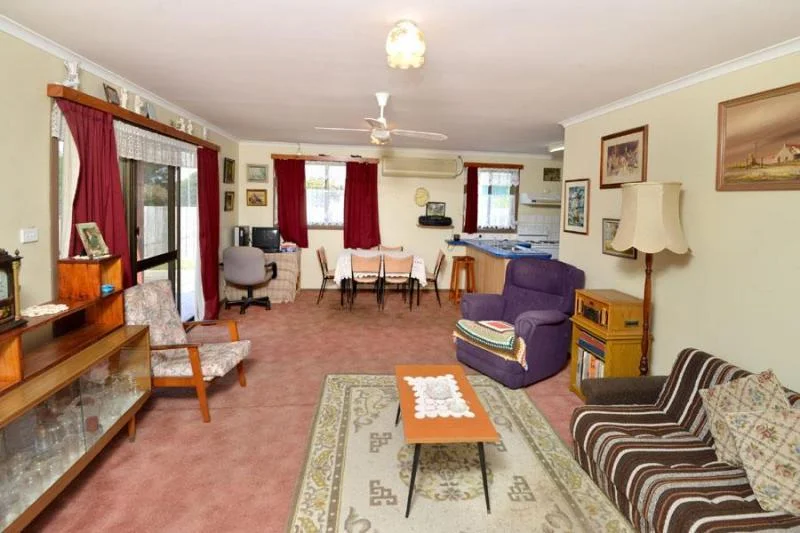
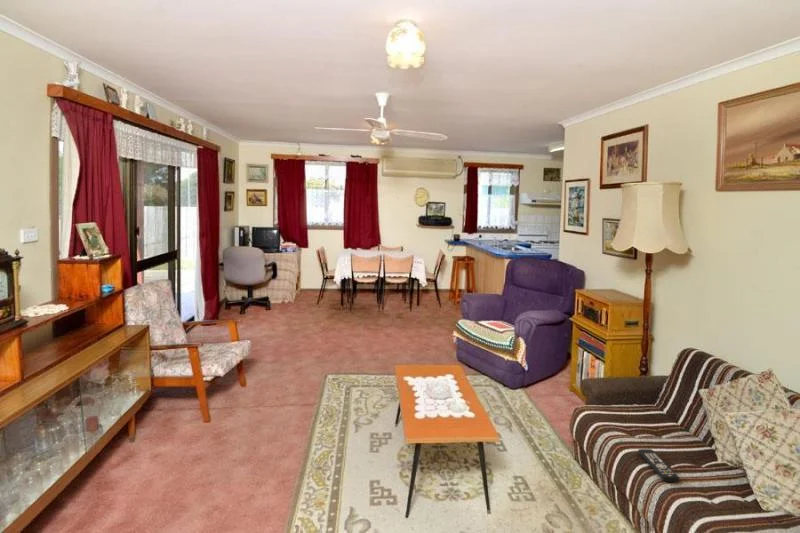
+ remote control (657, 464)
